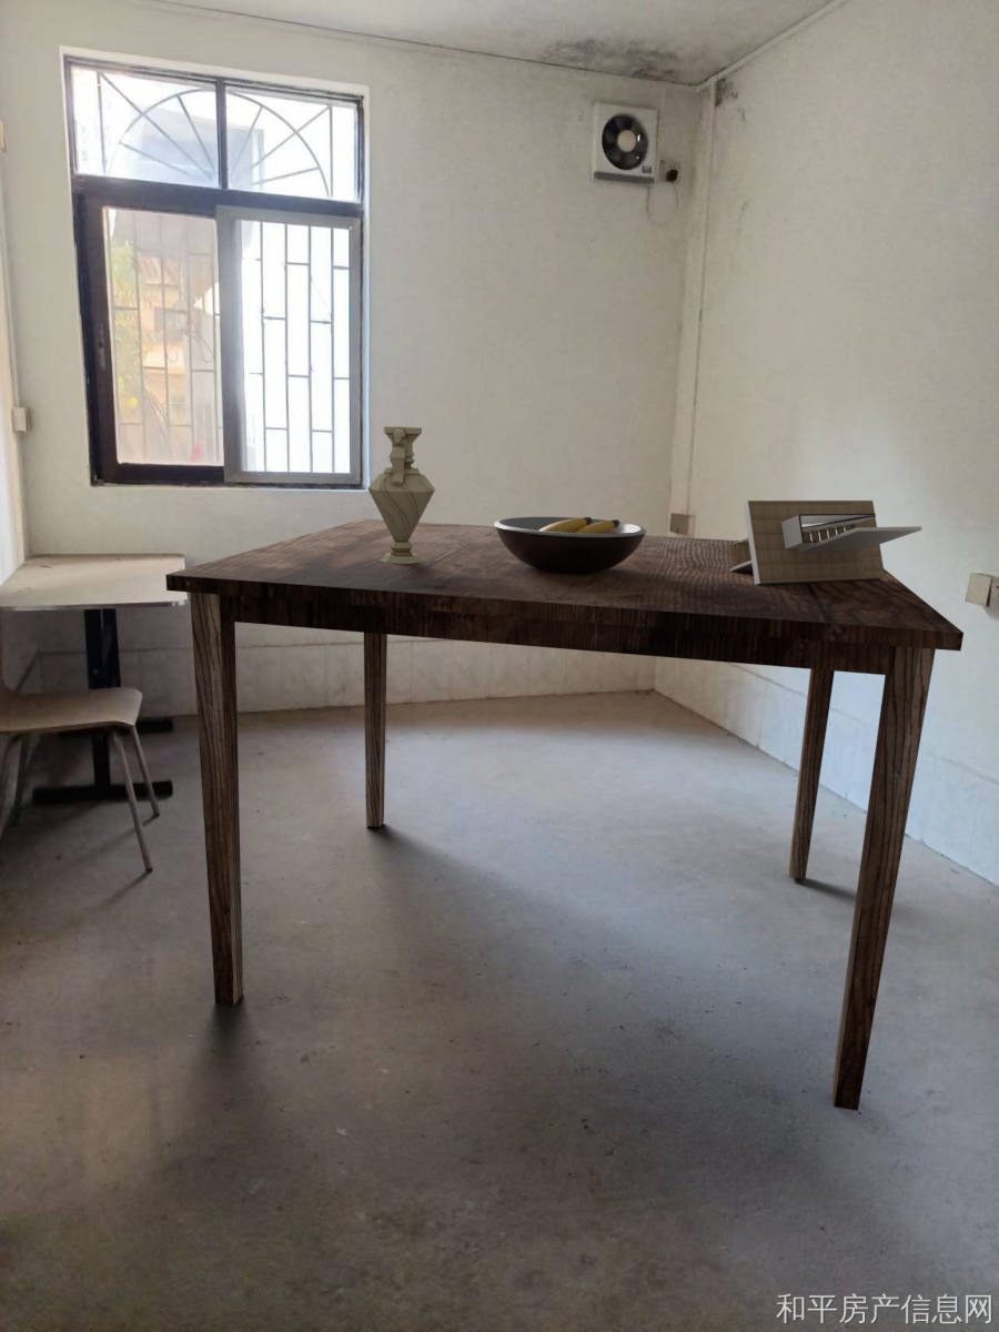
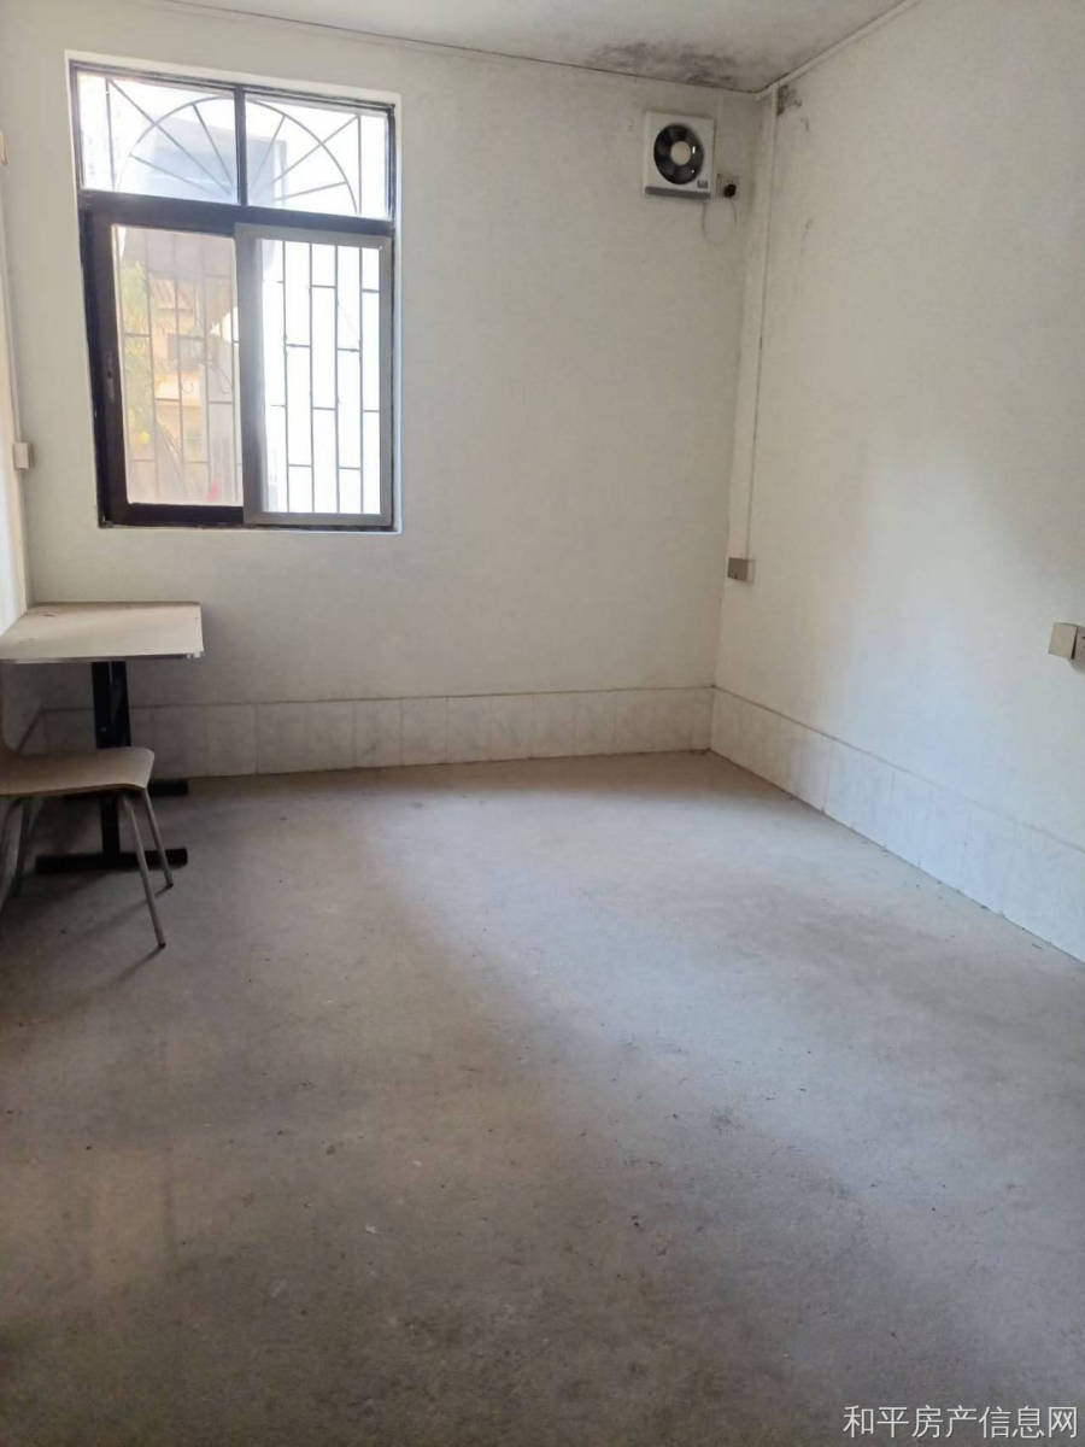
- architectural model (818, 541)
- dining table (576, 649)
- vase (402, 493)
- fruit bowl (568, 539)
